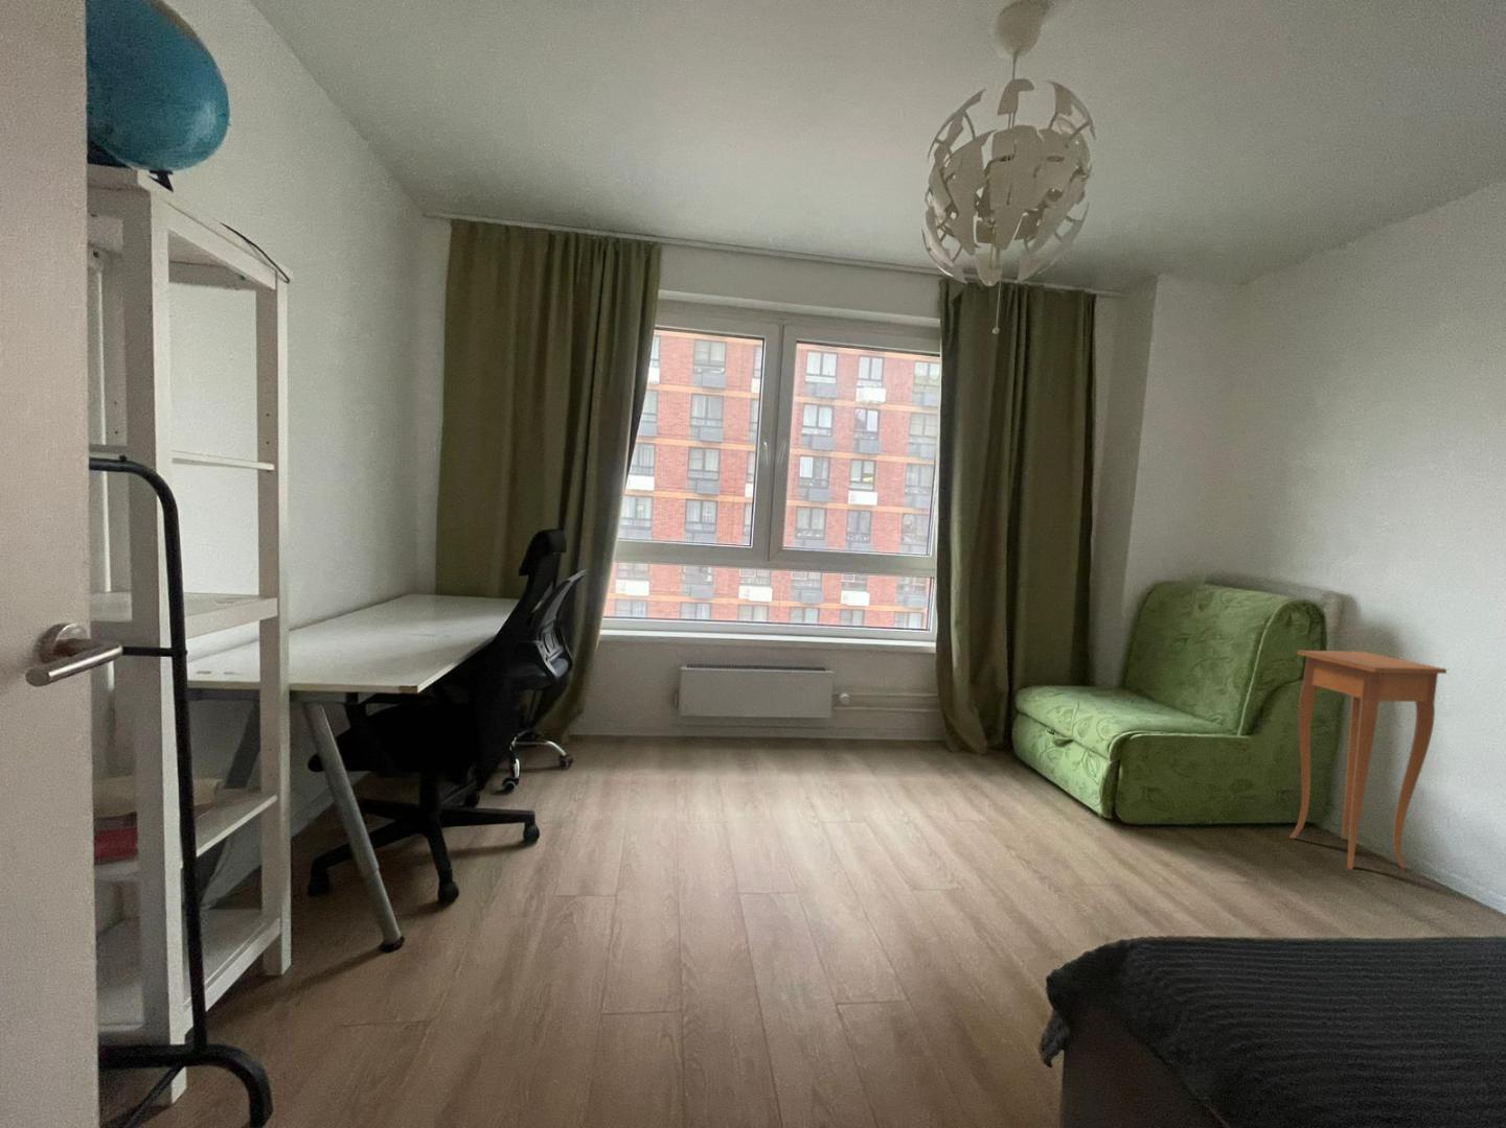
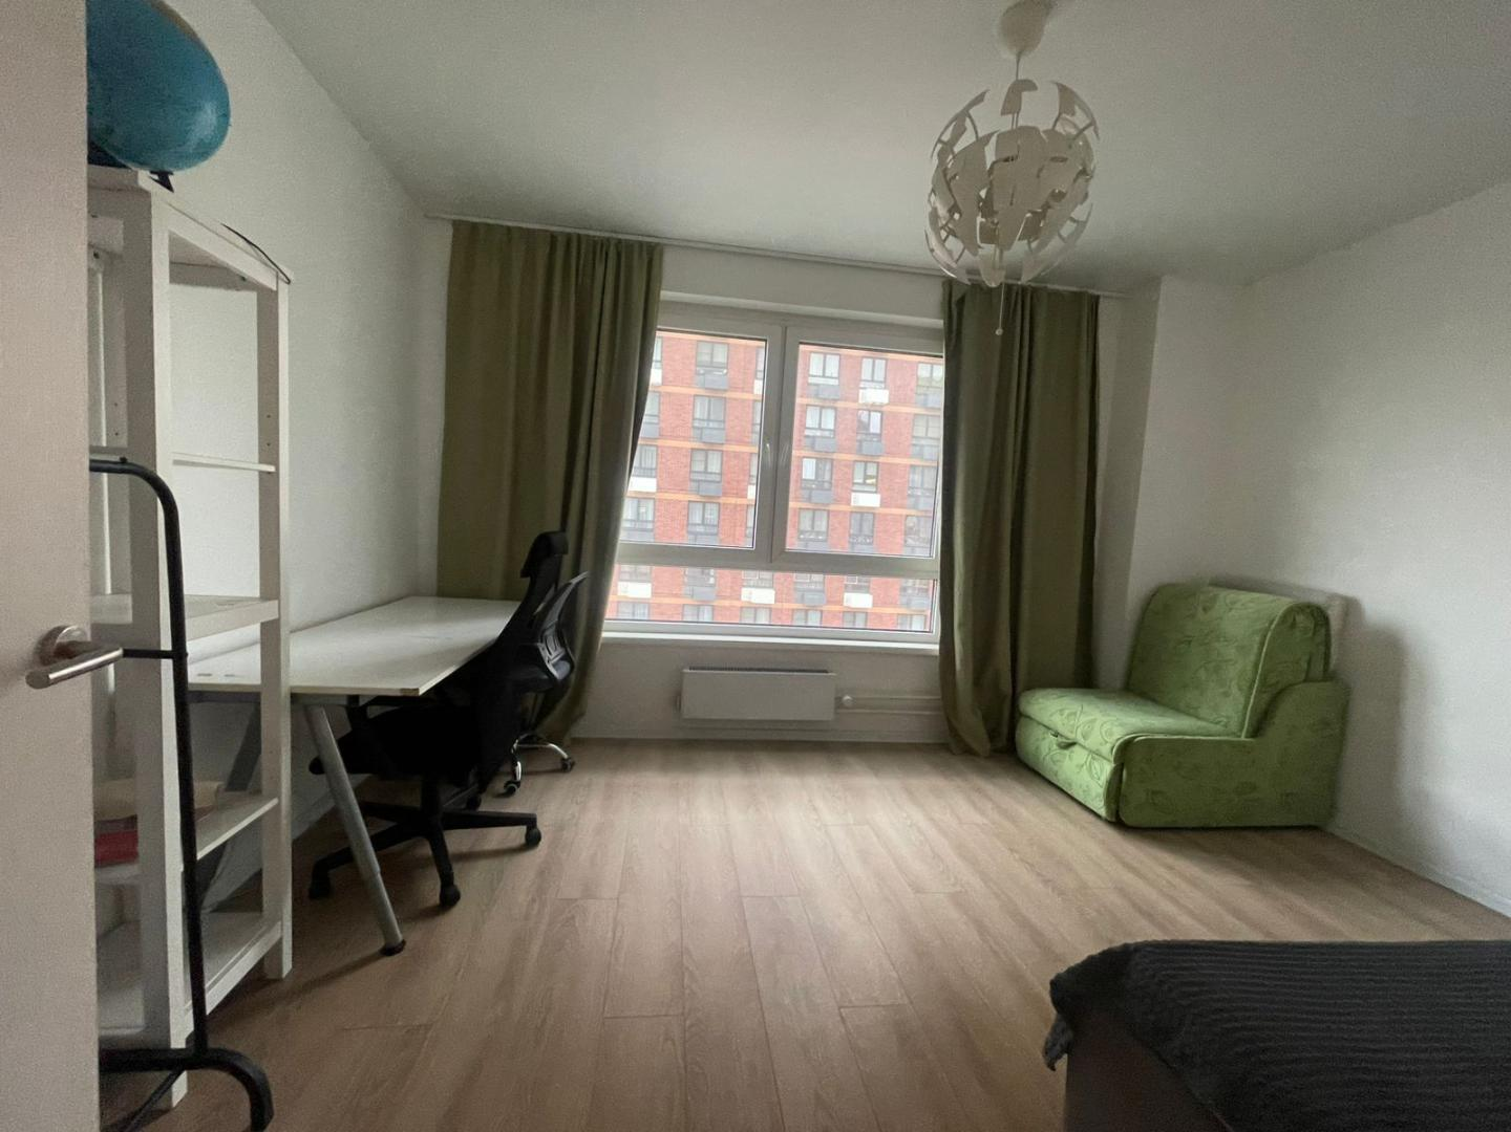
- side table (1358, 756)
